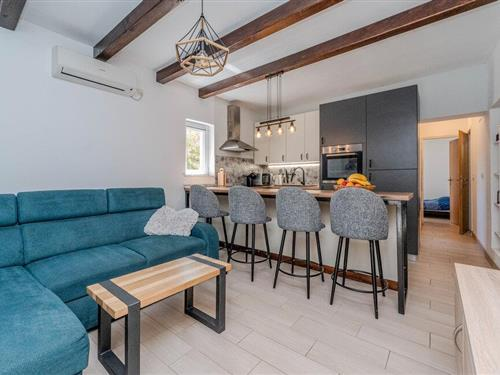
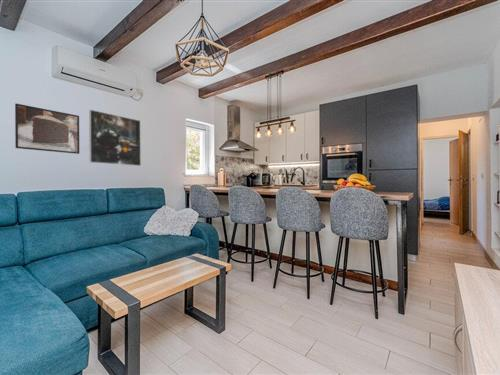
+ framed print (49, 130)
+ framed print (116, 140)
